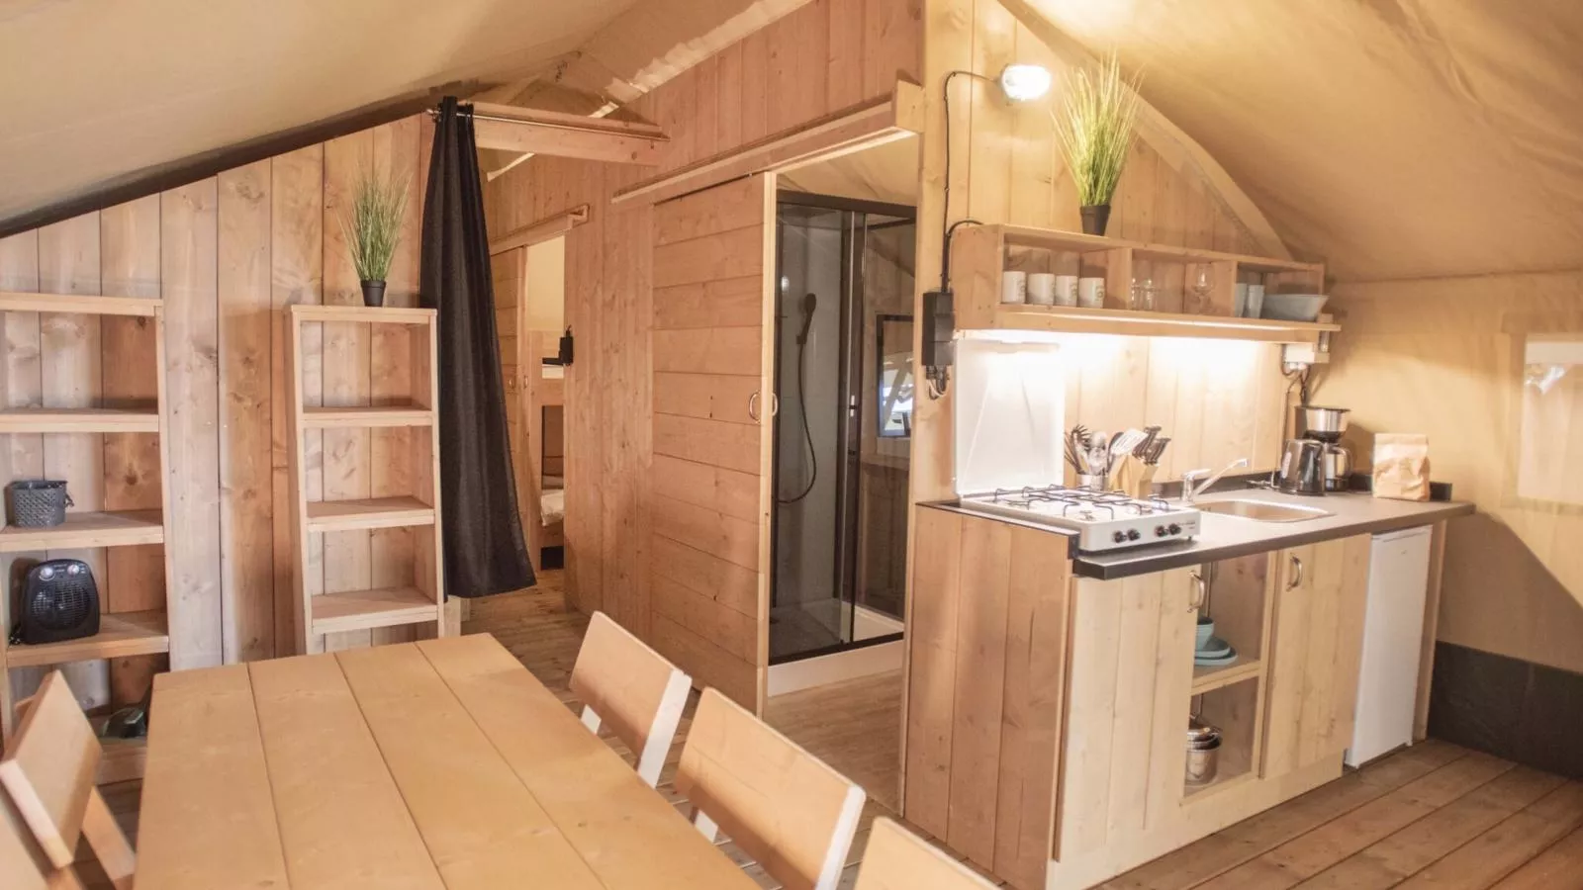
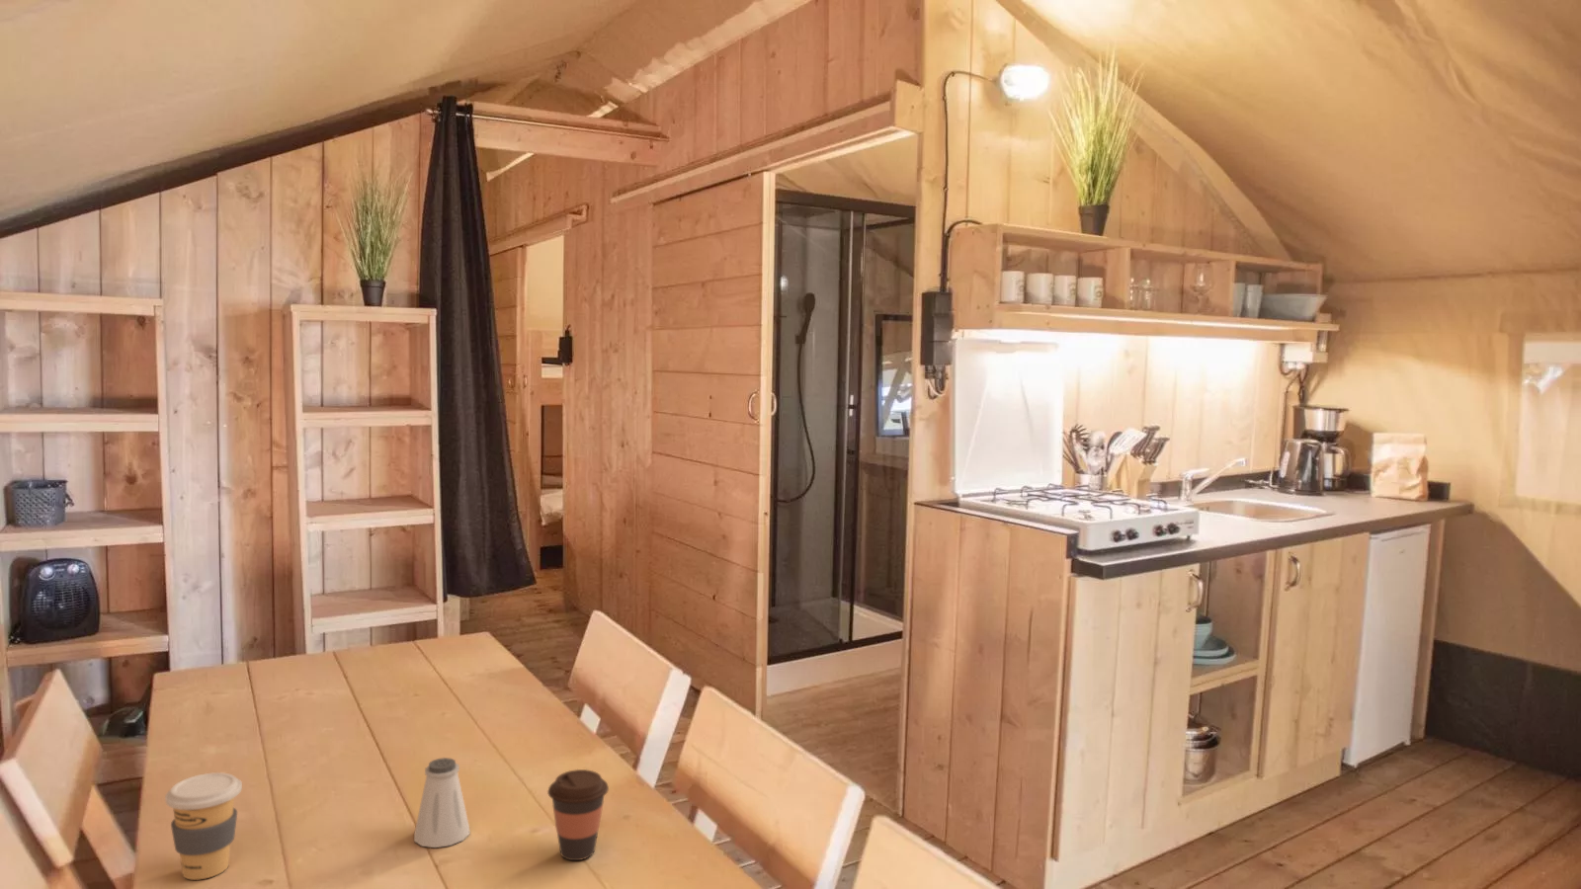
+ coffee cup (578, 815)
+ coffee cup (204, 827)
+ saltshaker (442, 798)
